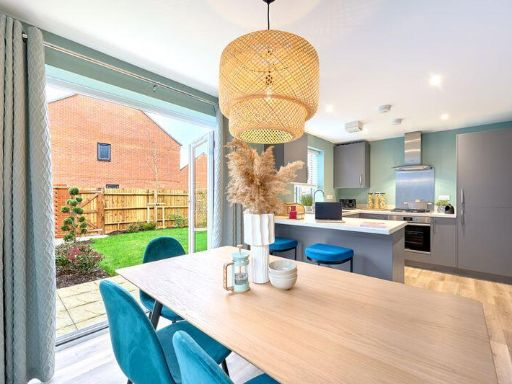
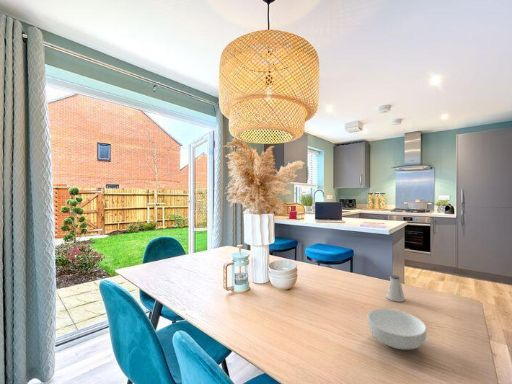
+ saltshaker (395, 287)
+ cereal bowl (395, 331)
